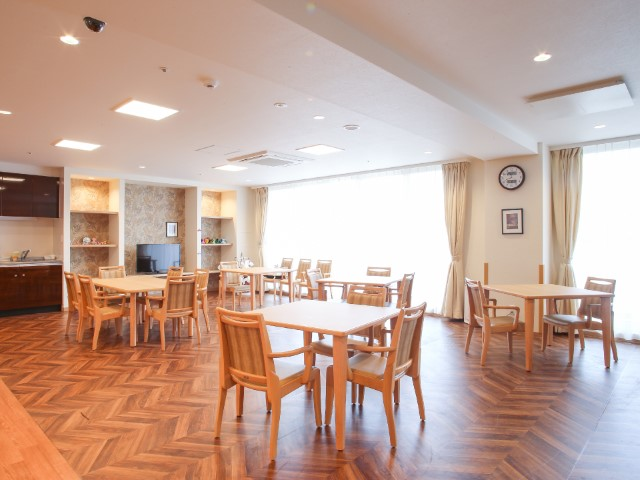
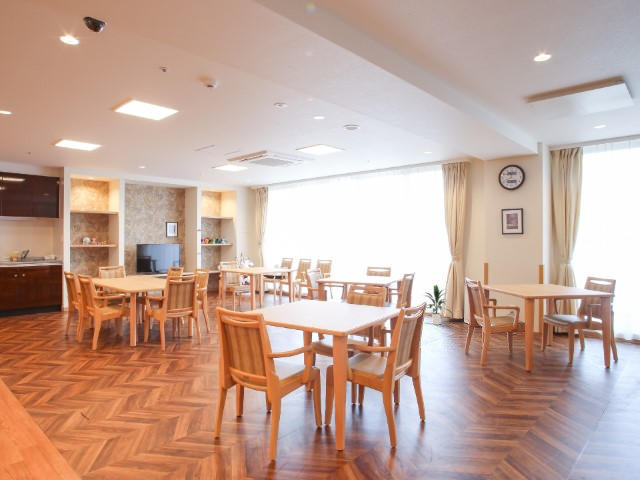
+ indoor plant (436, 304)
